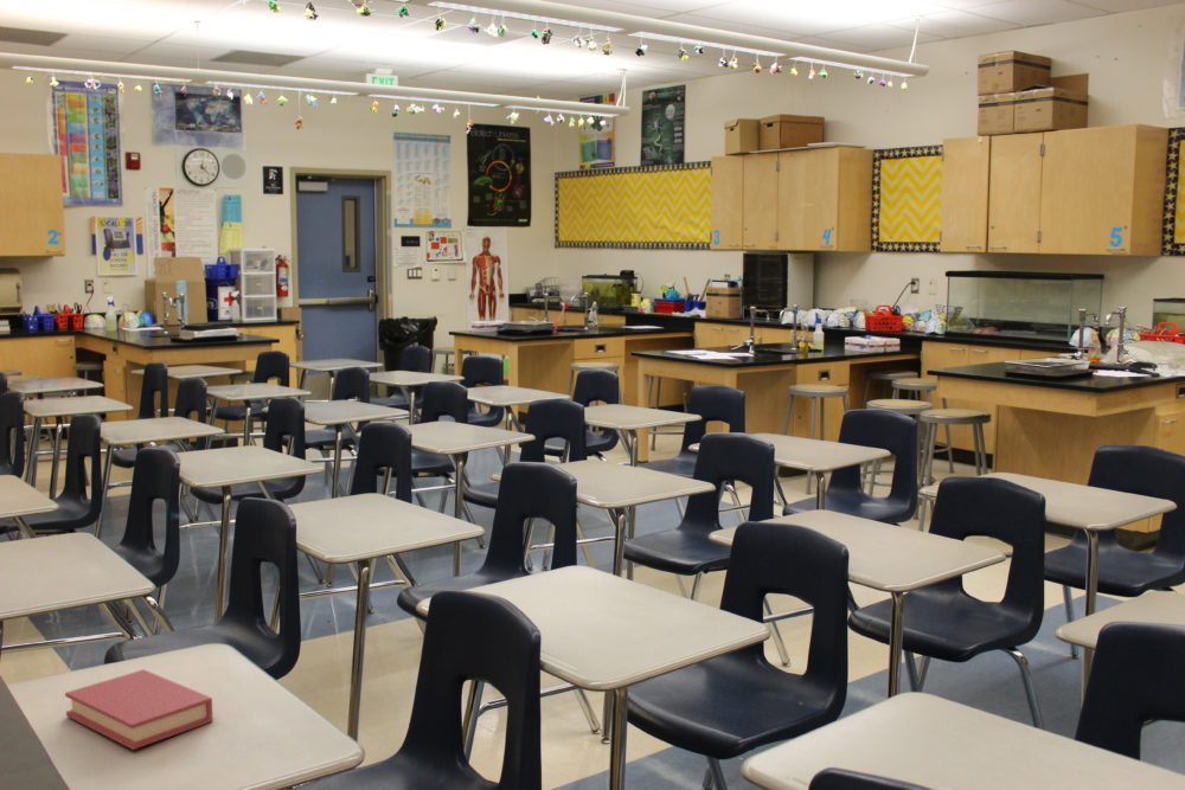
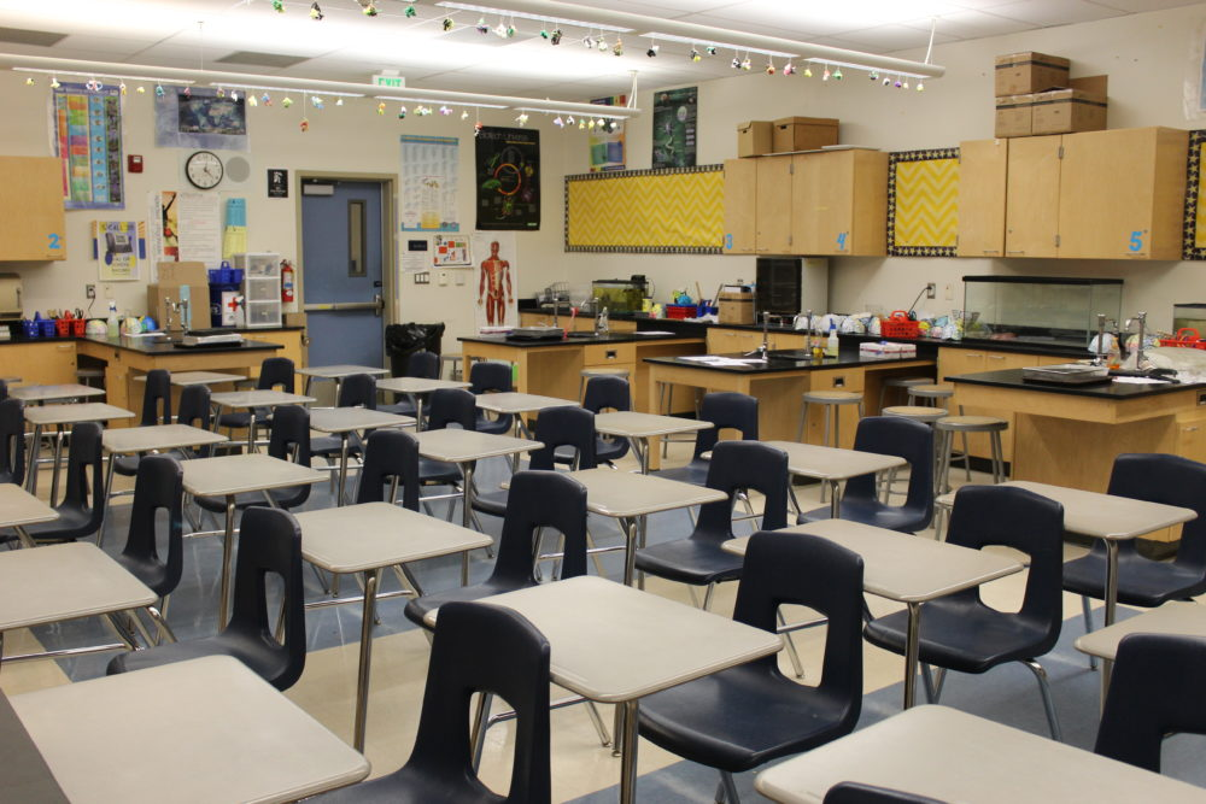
- book (139, 706)
